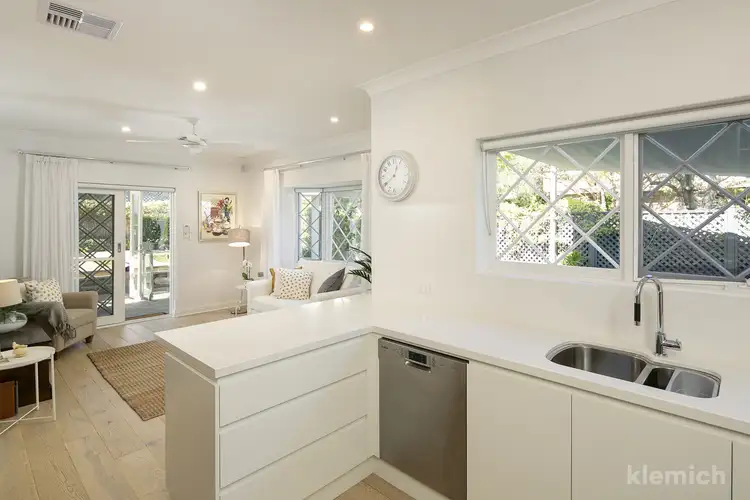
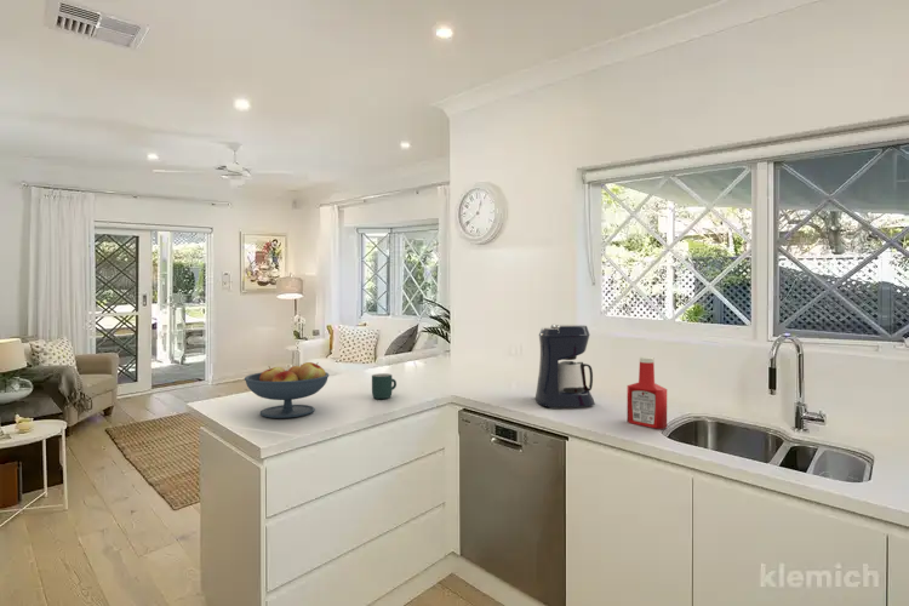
+ fruit bowl (287, 387)
+ soap bottle (646, 390)
+ mug (383, 385)
+ coffee maker (562, 362)
